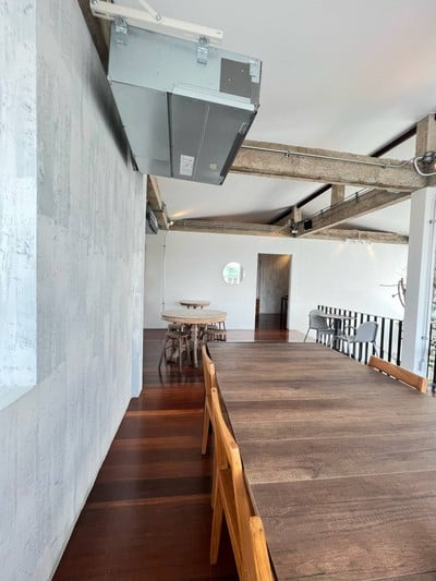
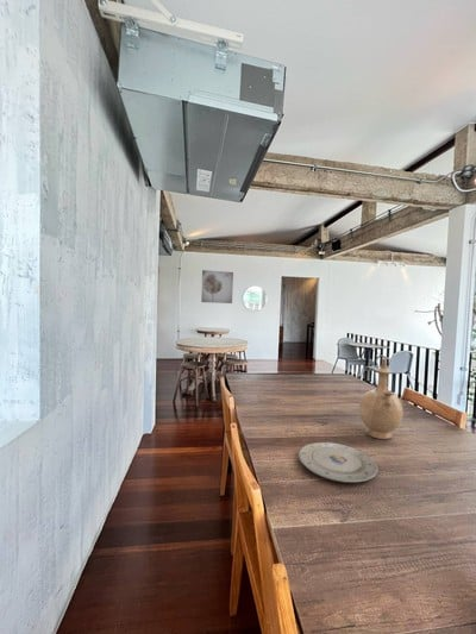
+ vase (381, 396)
+ plate (336, 460)
+ wall art (217, 287)
